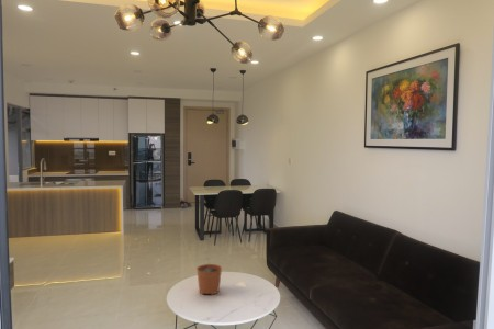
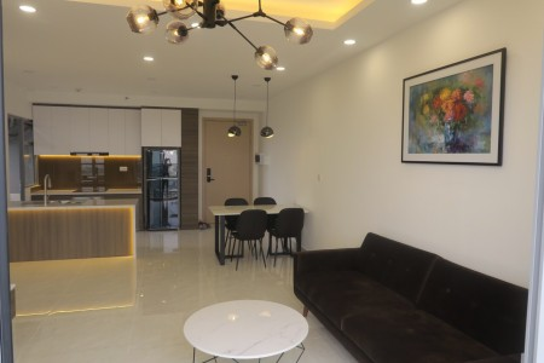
- plant pot (209, 273)
